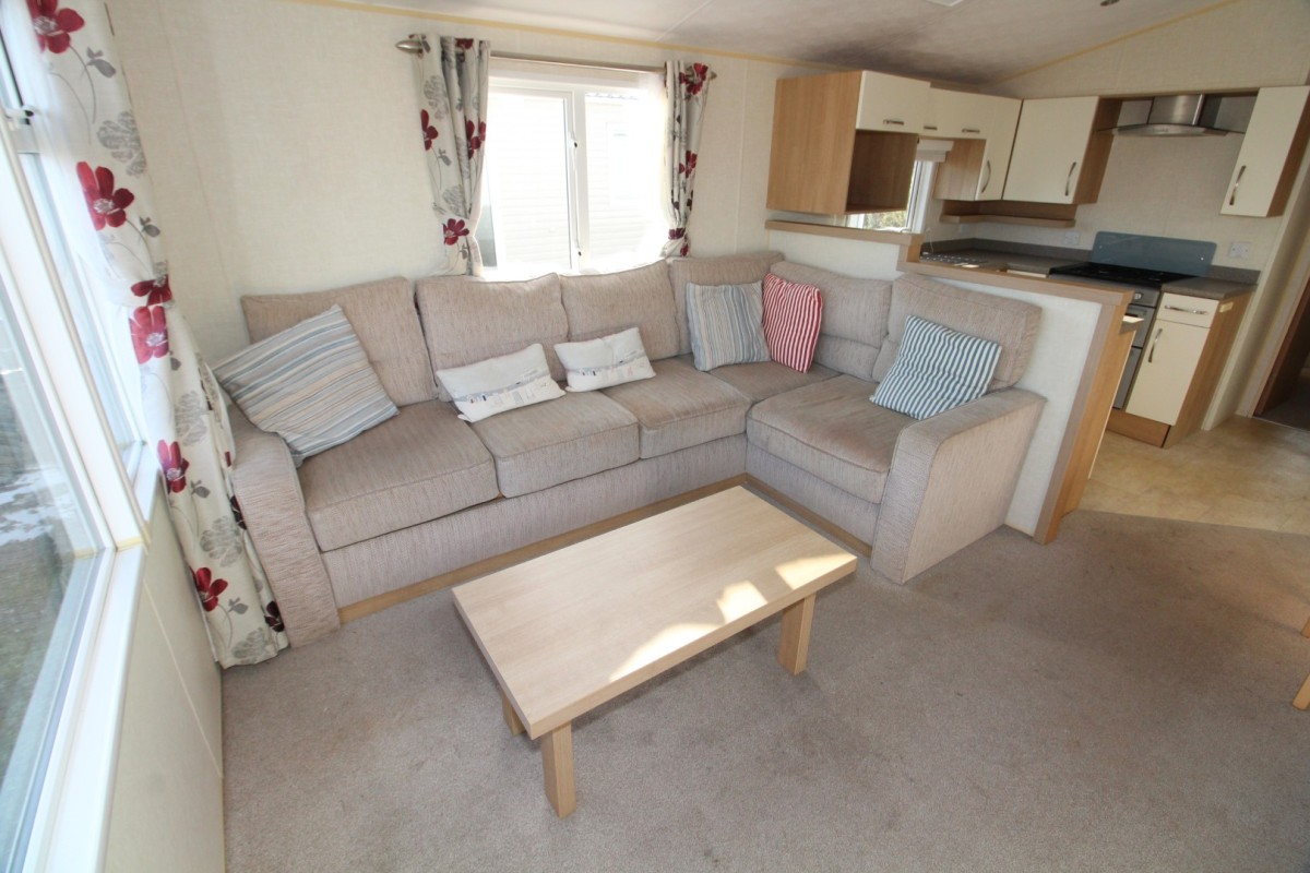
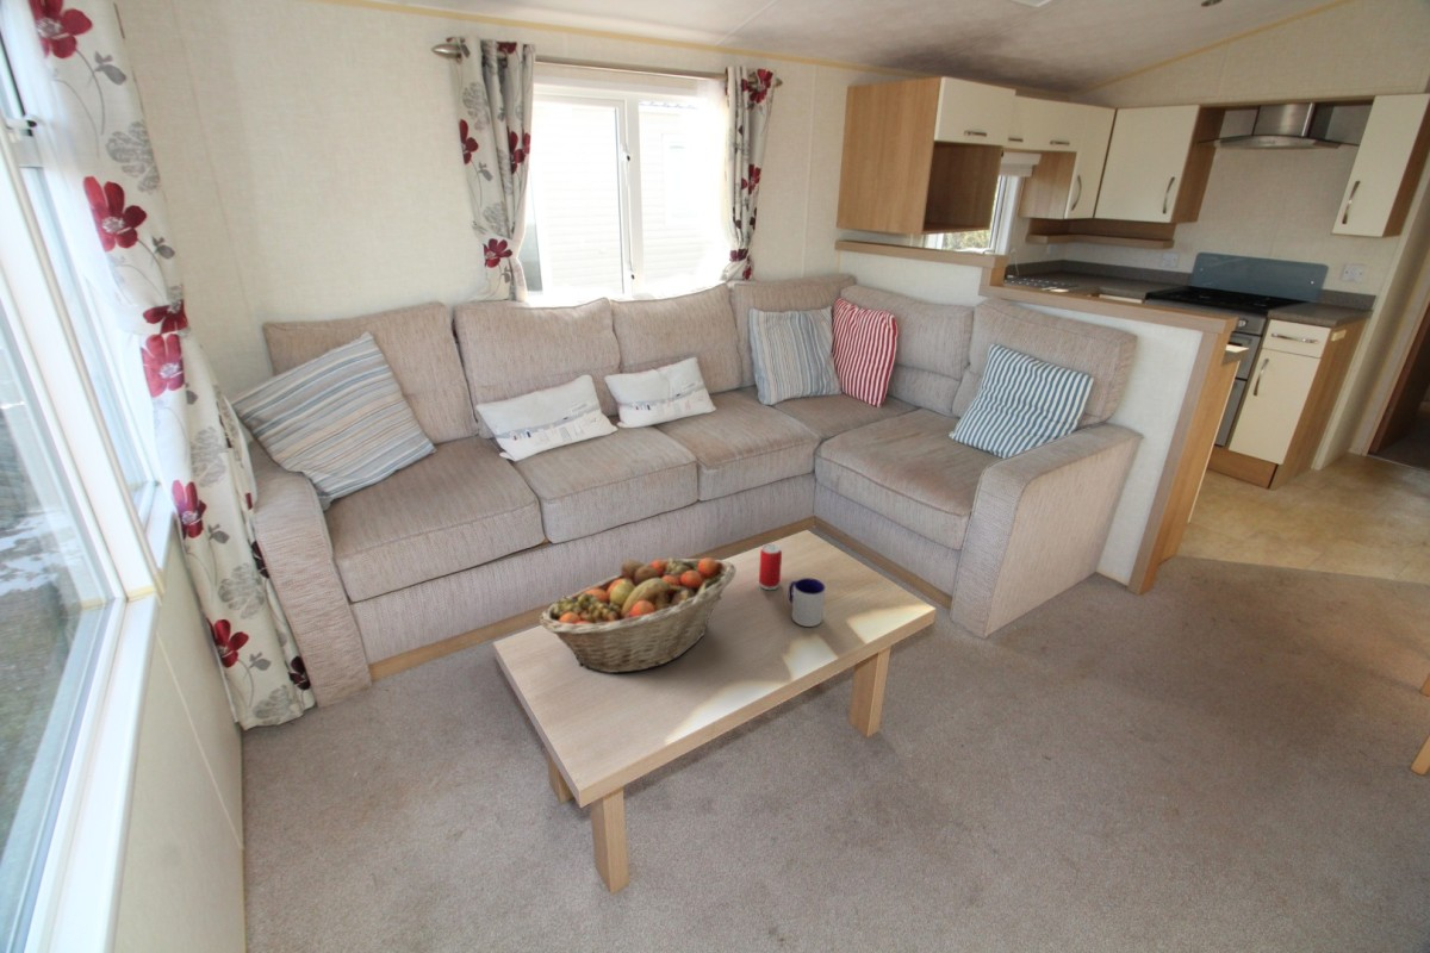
+ fruit basket (641, 605)
+ beverage can (770, 566)
+ mug (803, 598)
